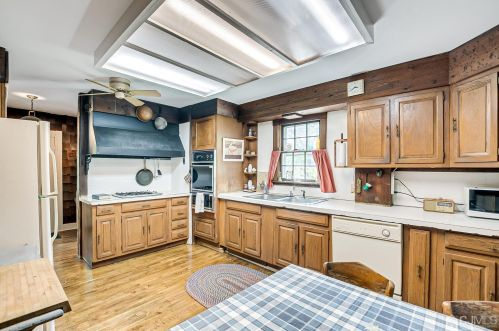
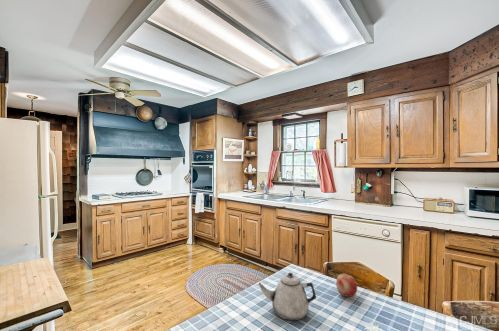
+ fruit (346, 285)
+ teapot (286, 291)
